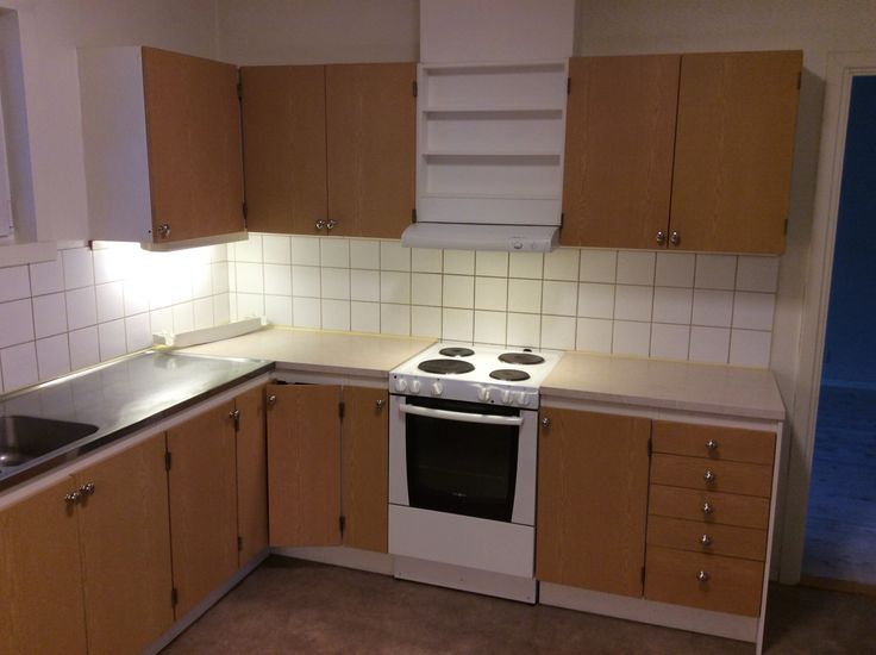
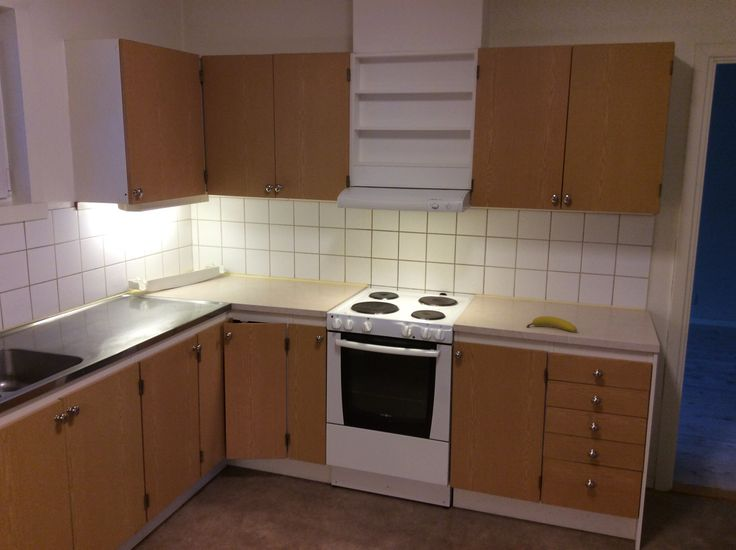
+ fruit (552, 323)
